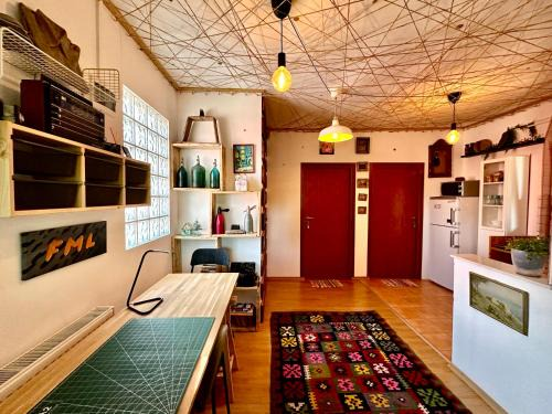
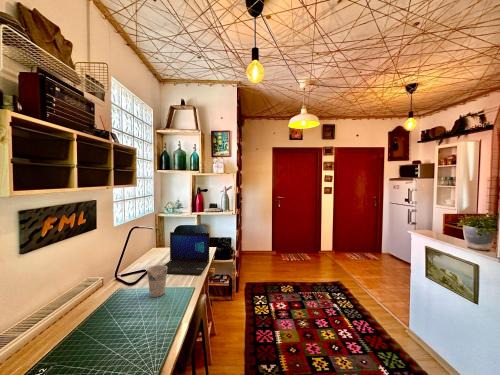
+ laptop (184, 251)
+ cup (157, 281)
